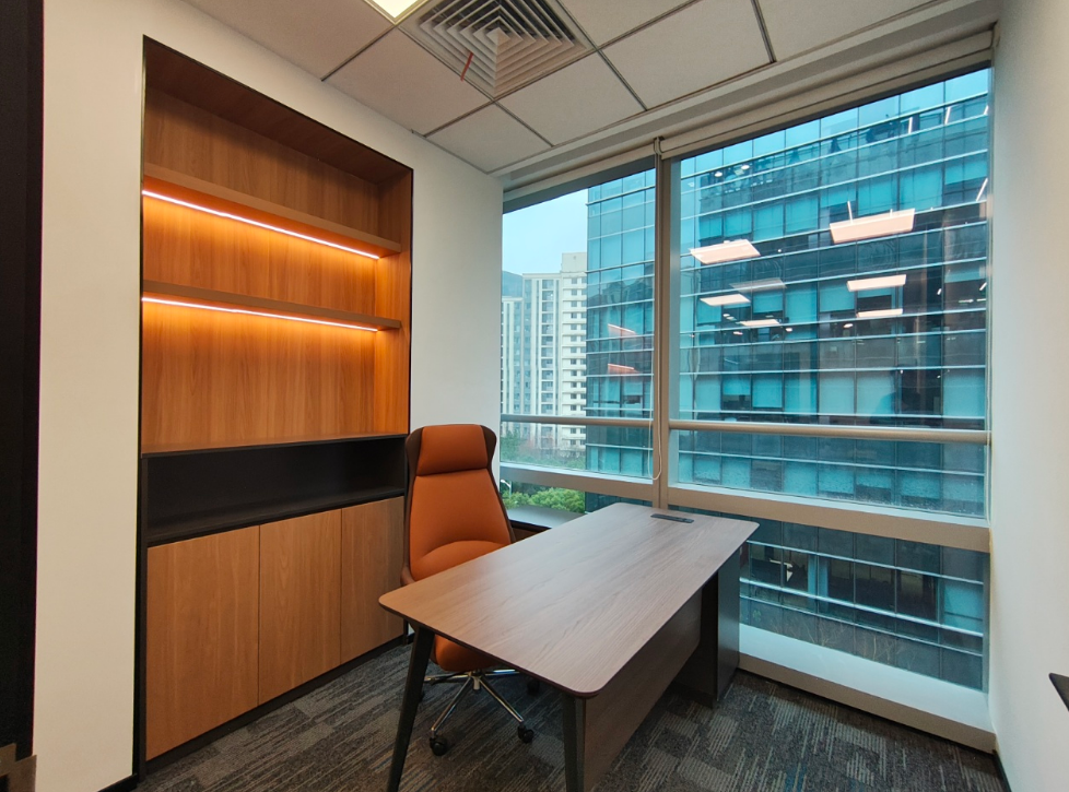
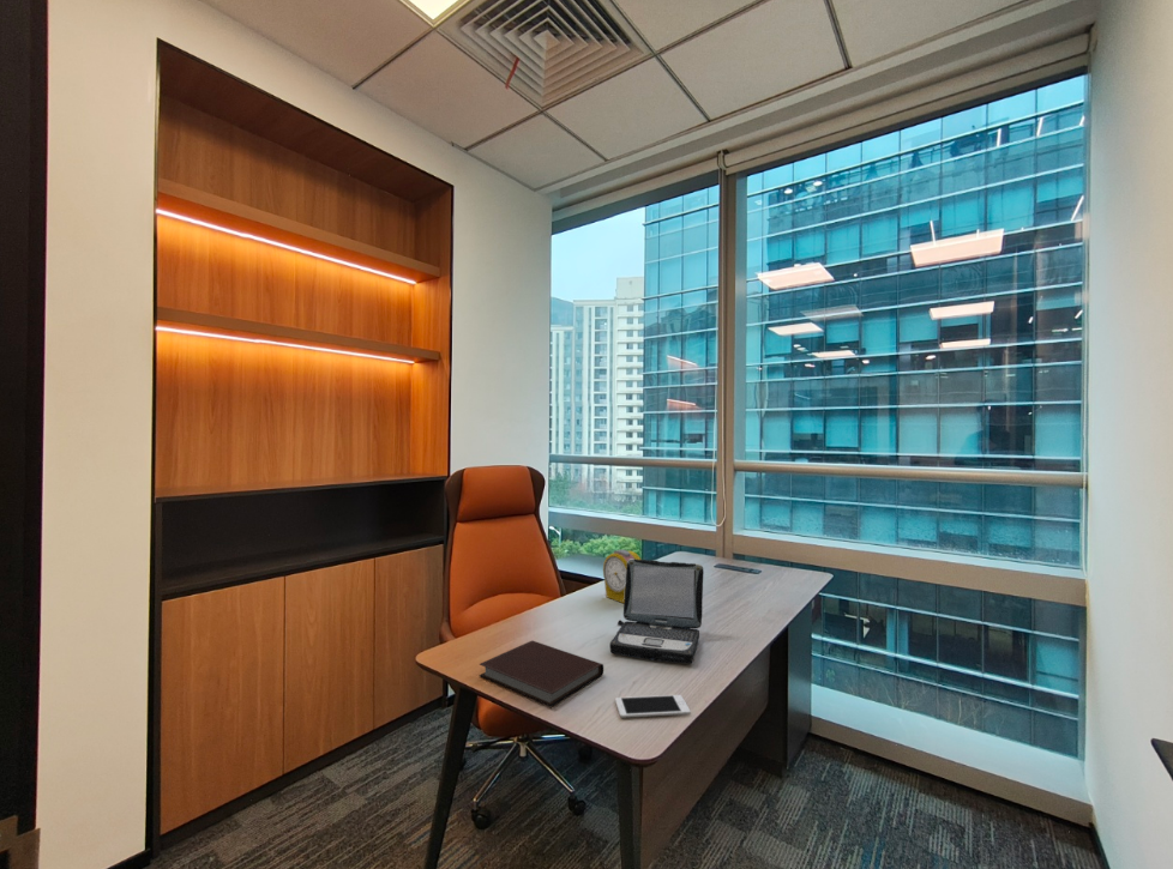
+ laptop (656, 605)
+ notebook (541, 669)
+ cell phone (651, 705)
+ alarm clock (622, 574)
